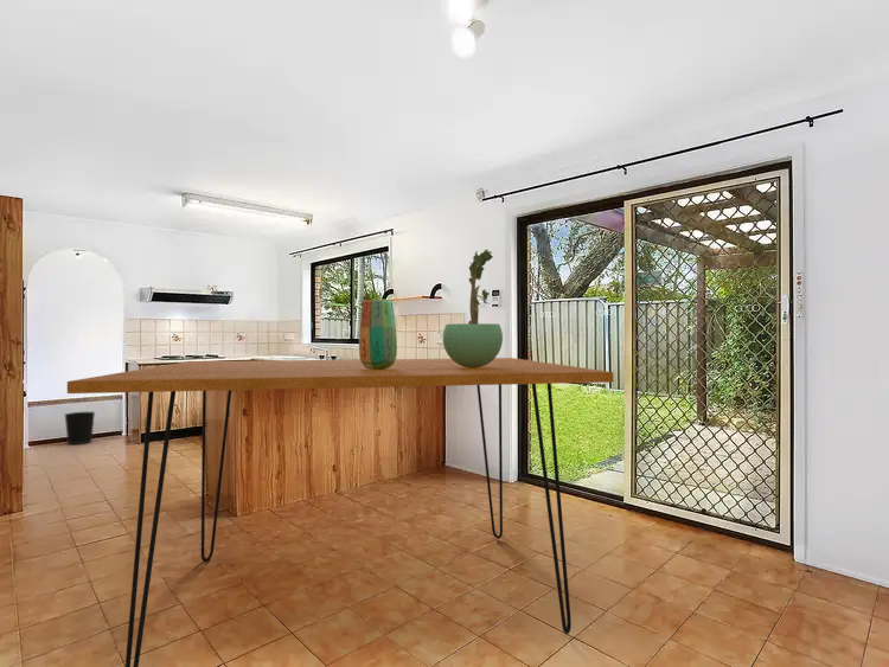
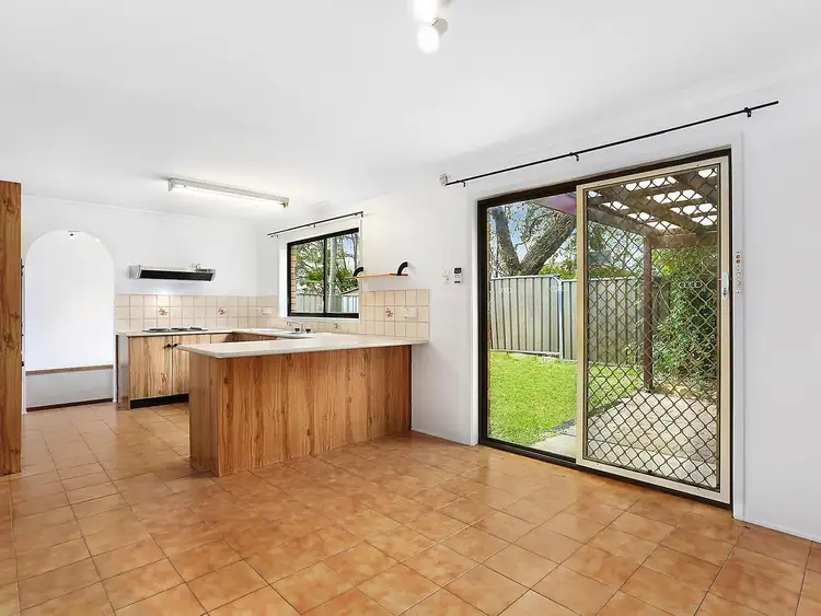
- dining table (362, 386)
- vase (377, 334)
- potted plant (472, 307)
- wastebasket (79, 428)
